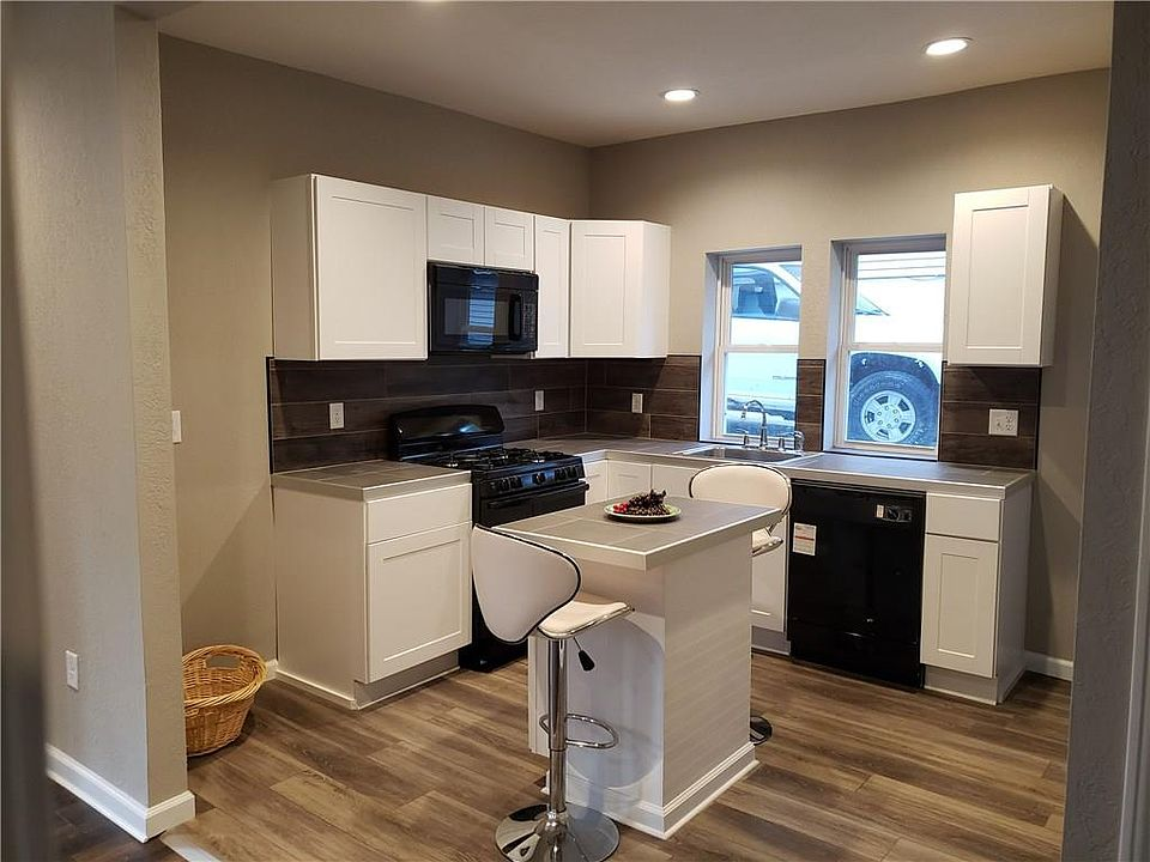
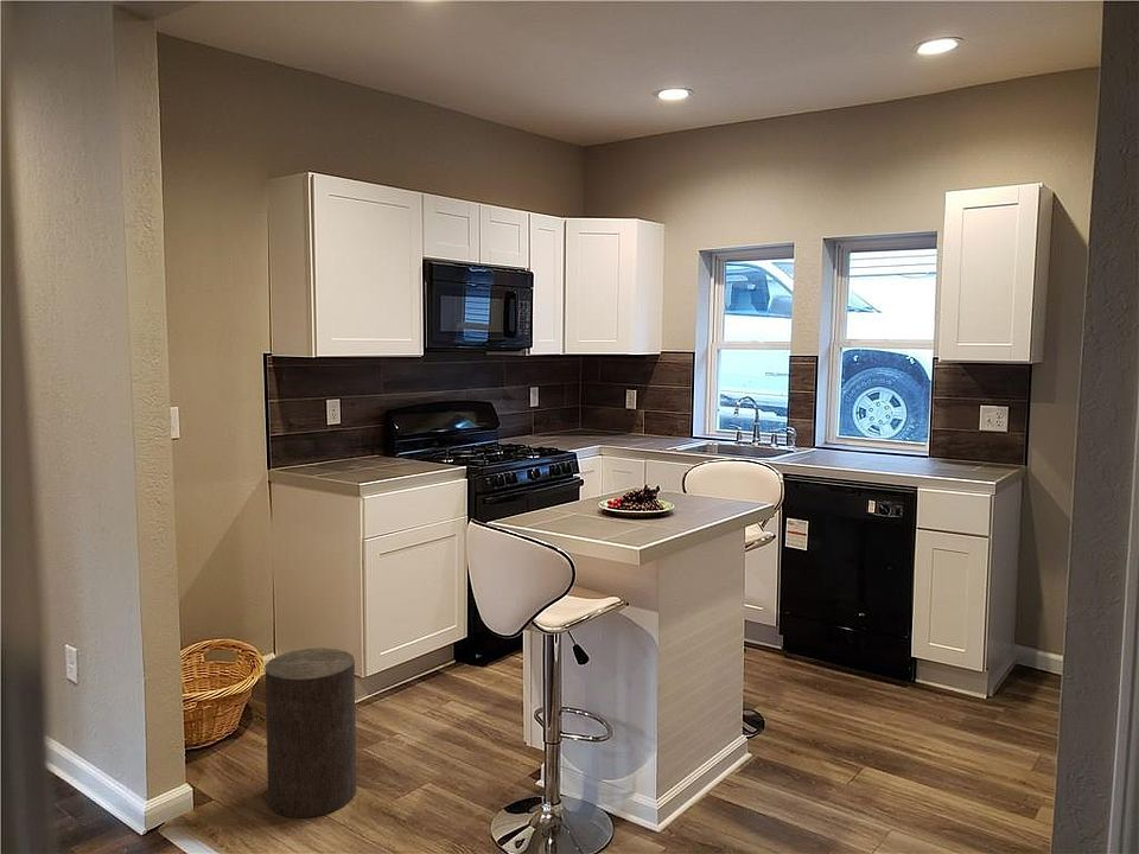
+ stool (311, 728)
